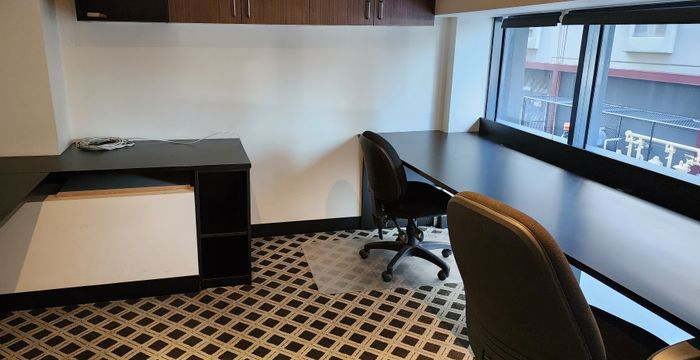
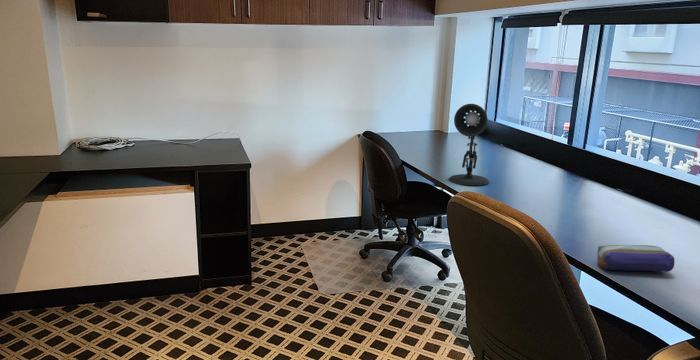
+ pencil case (635, 258)
+ desk lamp (471, 142)
